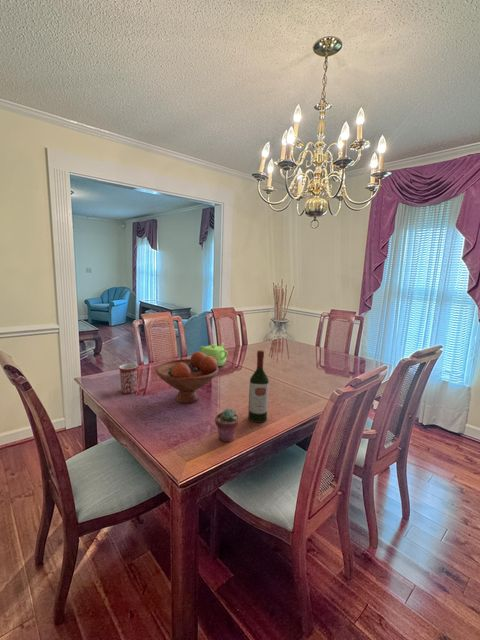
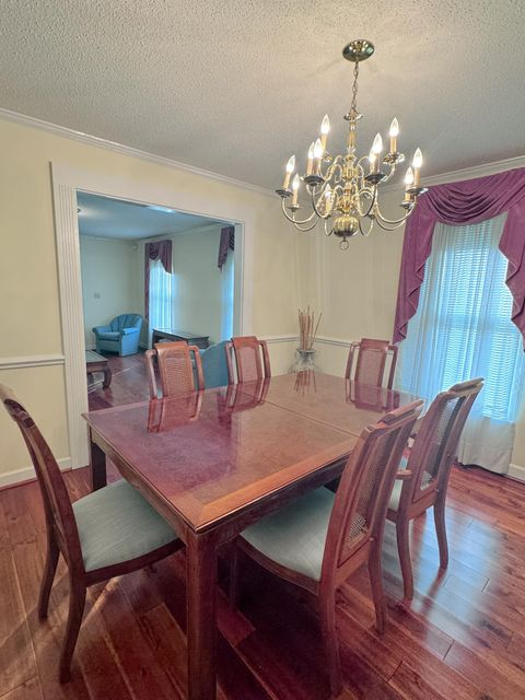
- teapot (215, 354)
- wine bottle (259, 385)
- mug (127, 377)
- fruit bowl (187, 377)
- potted succulent (226, 423)
